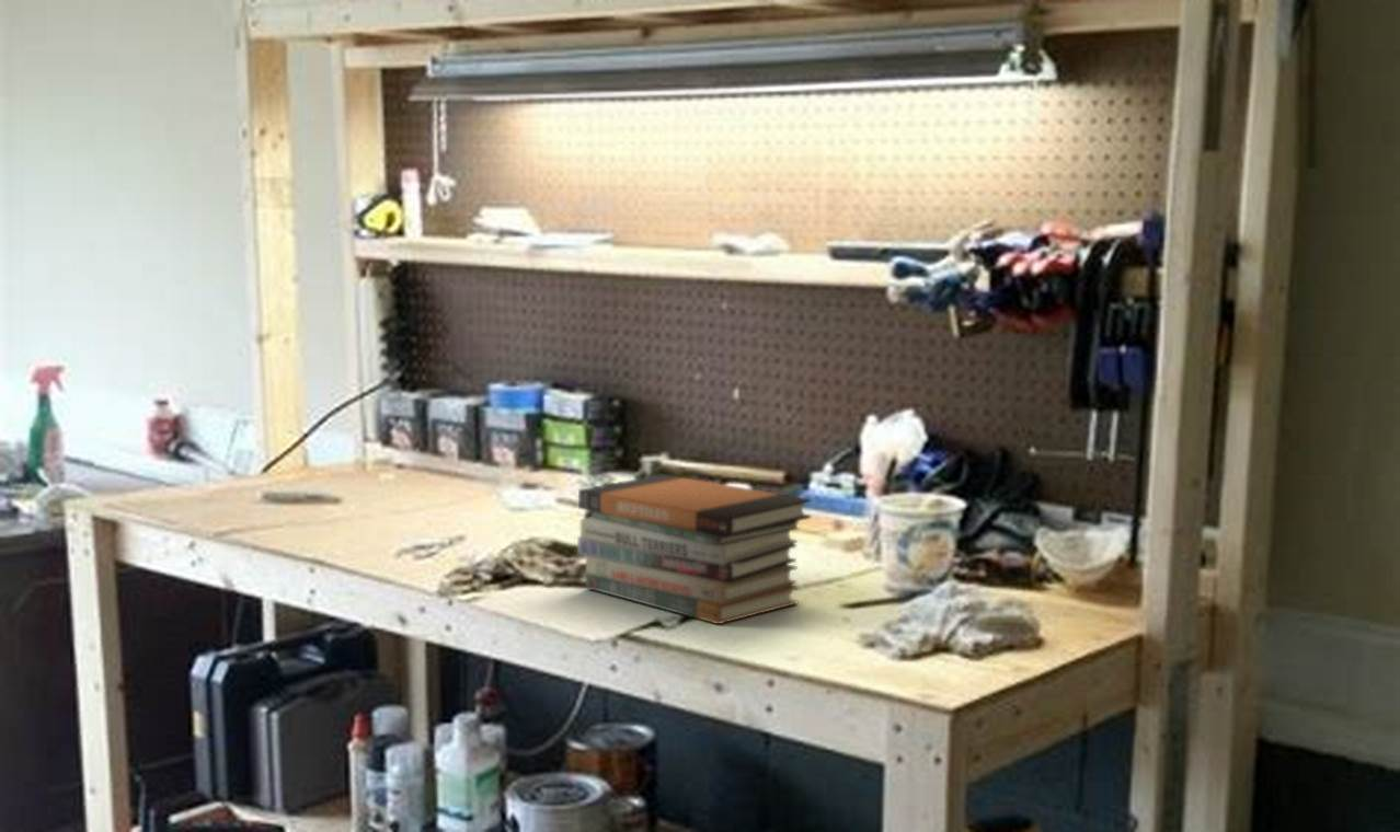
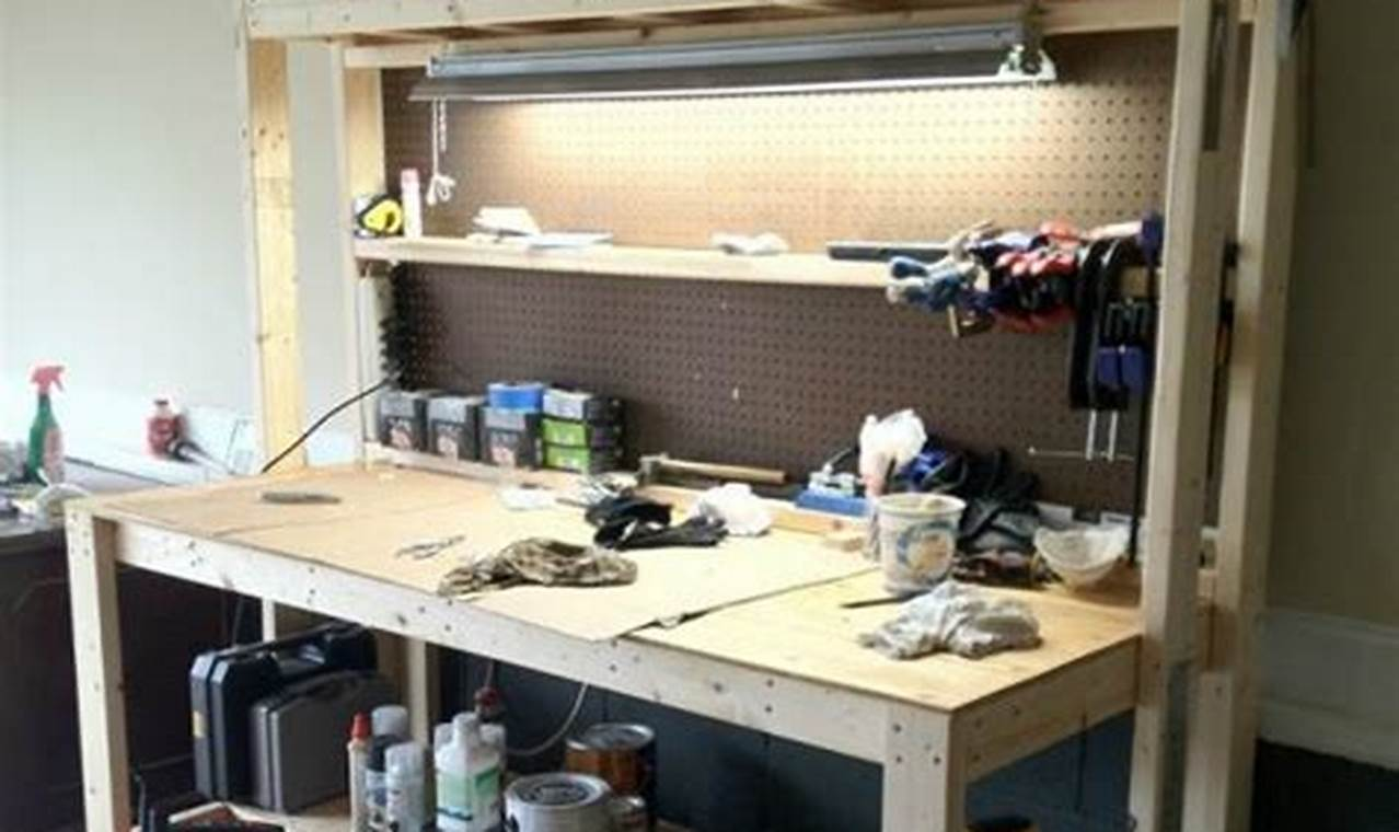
- book stack (689, 544)
